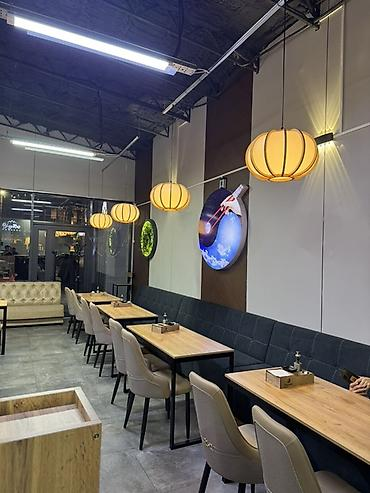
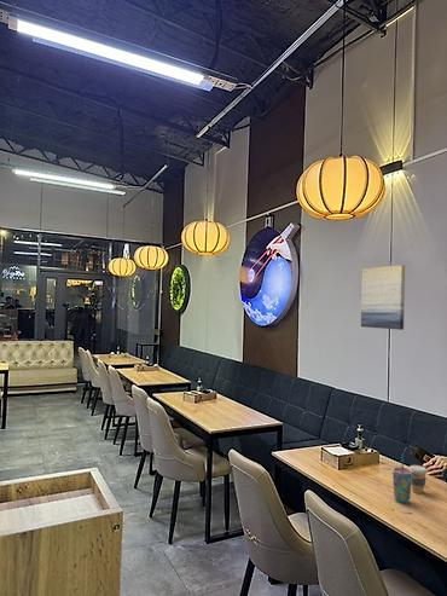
+ cup (401, 478)
+ coffee cup (417, 479)
+ wall art (382, 297)
